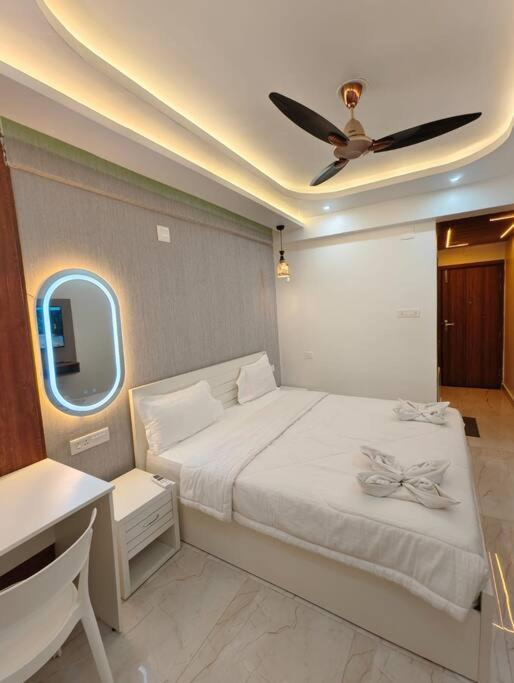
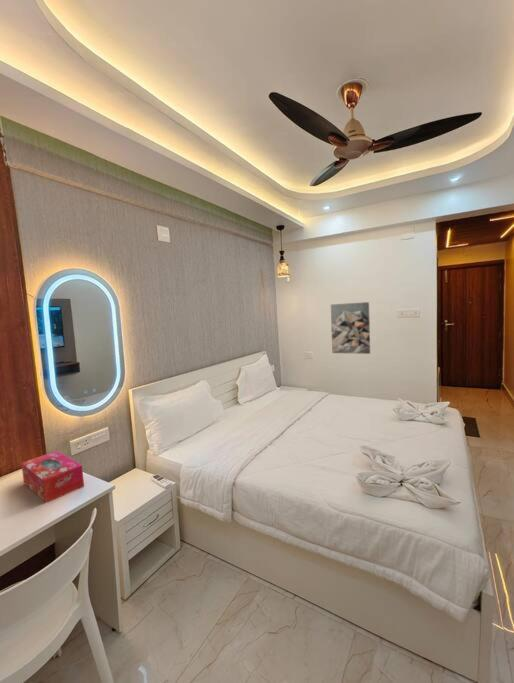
+ wall art (350, 328)
+ tissue box (52, 474)
